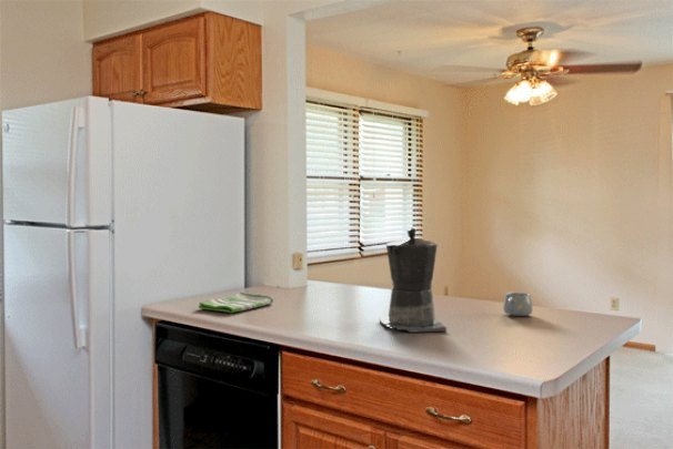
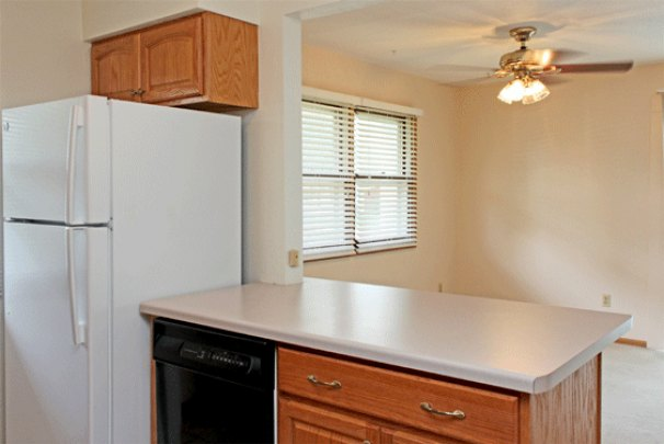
- coffee maker (411, 276)
- dish towel (237, 302)
- mug (515, 305)
